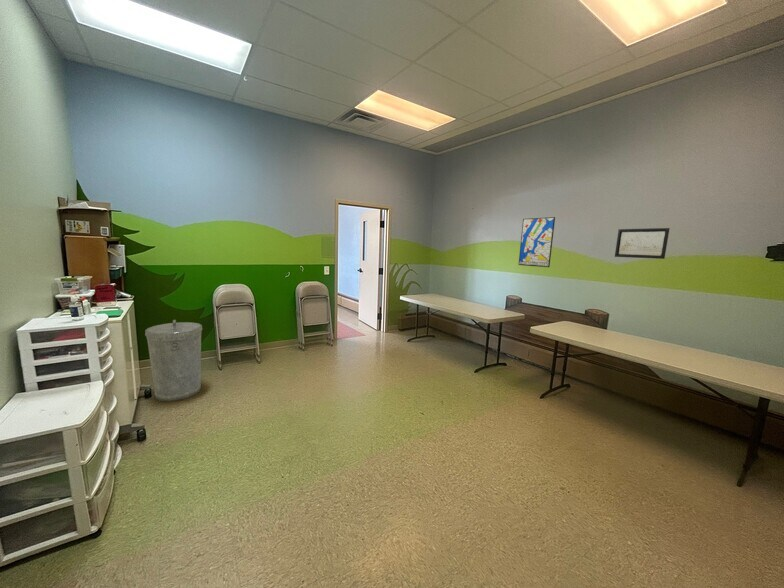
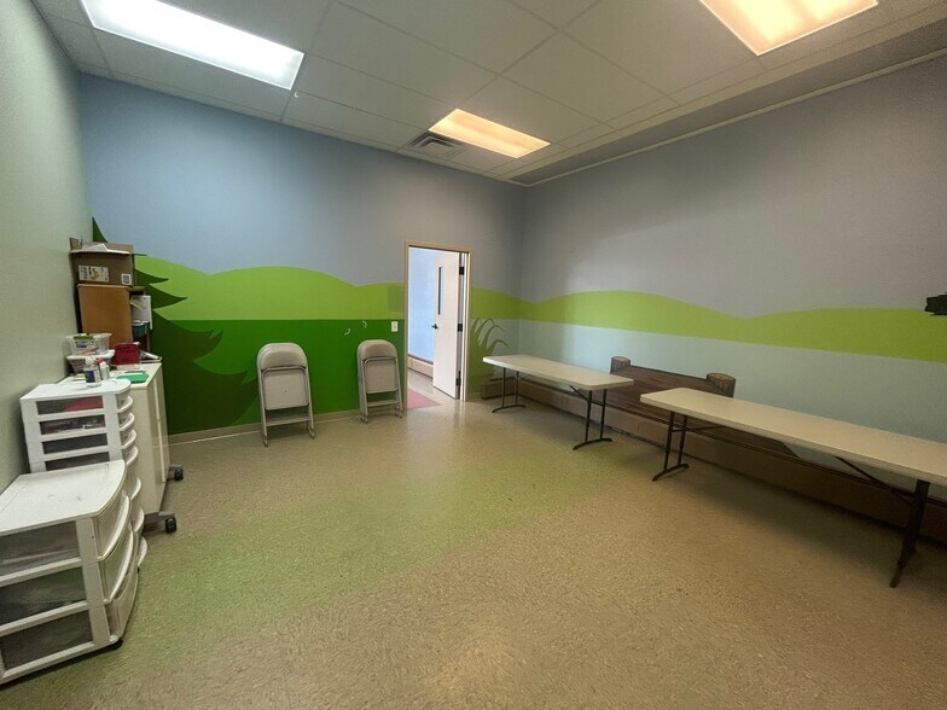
- trash can (176, 357)
- wall art (535, 242)
- wall art (640, 243)
